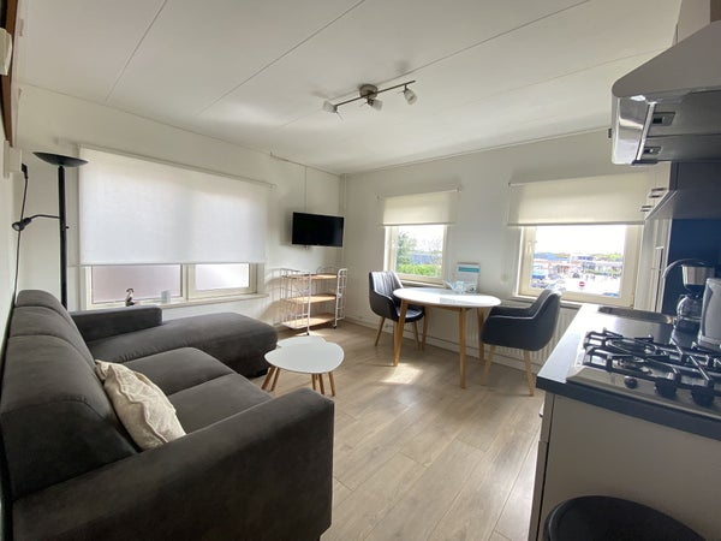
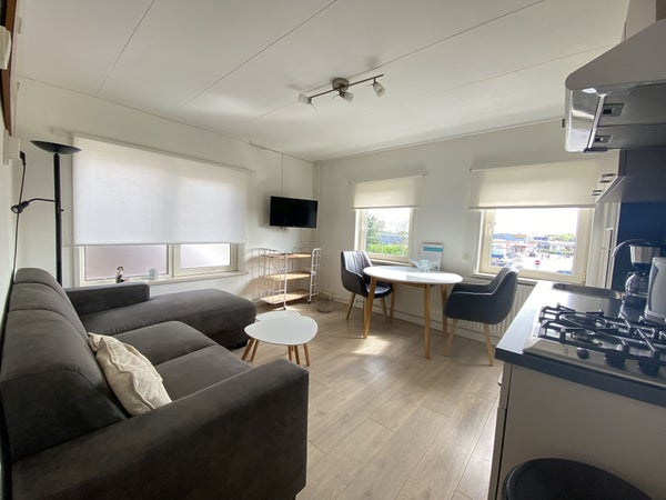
+ basket (324, 300)
